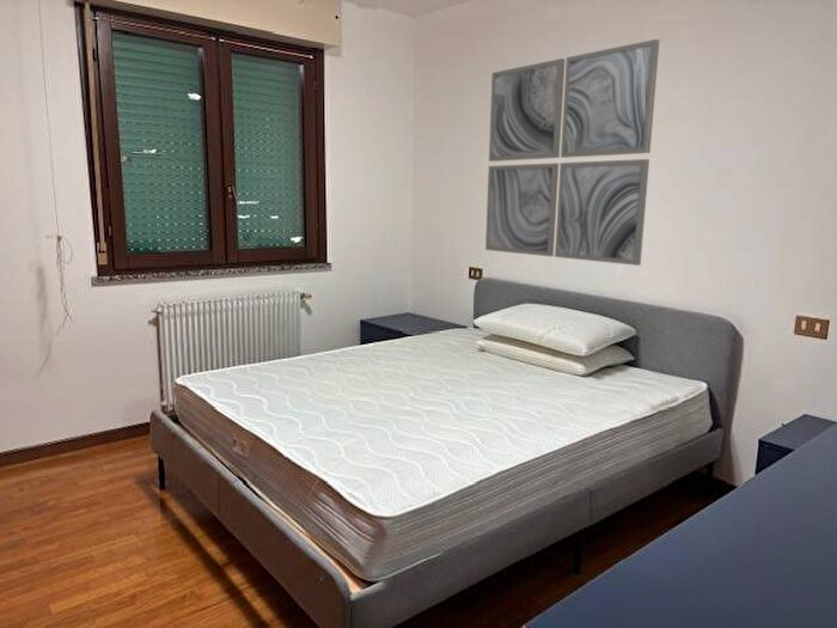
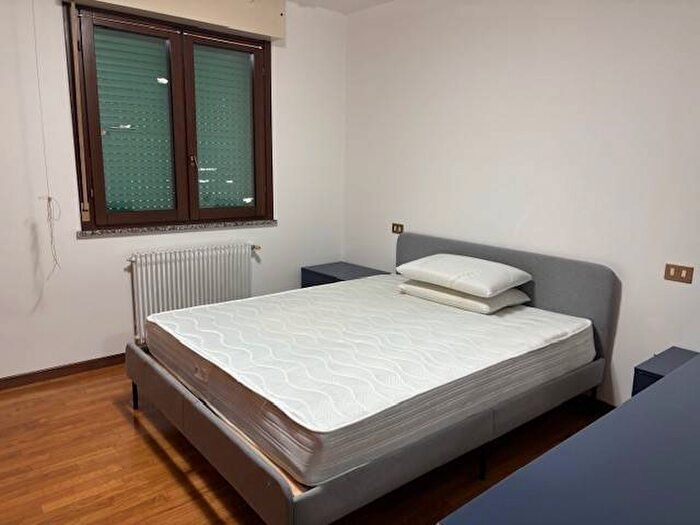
- wall art (558, 157)
